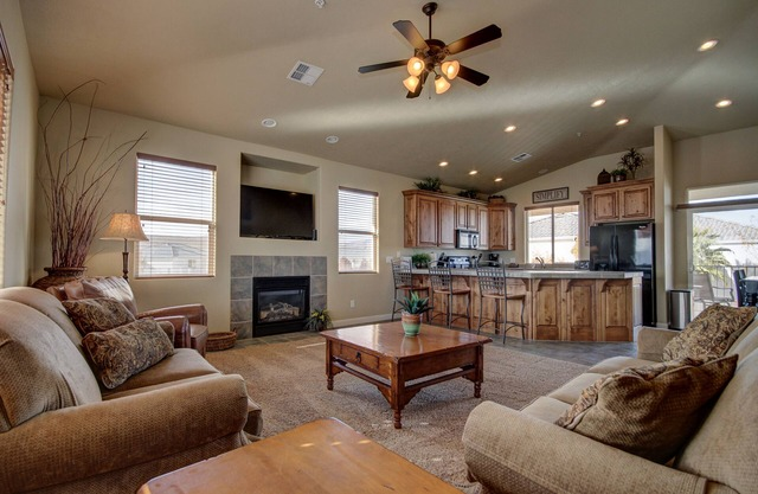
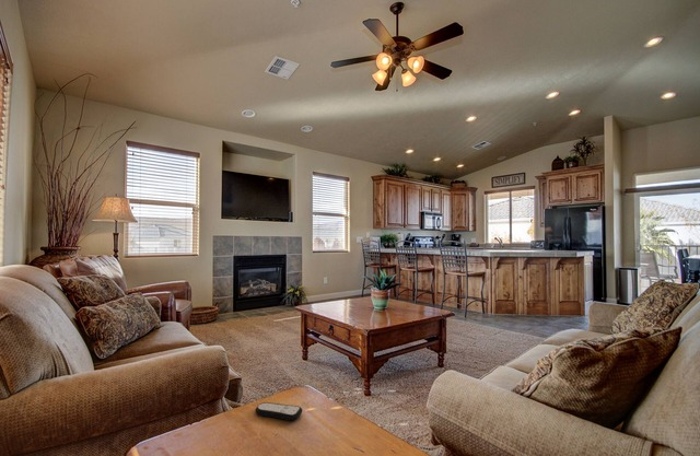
+ remote control (278, 410)
